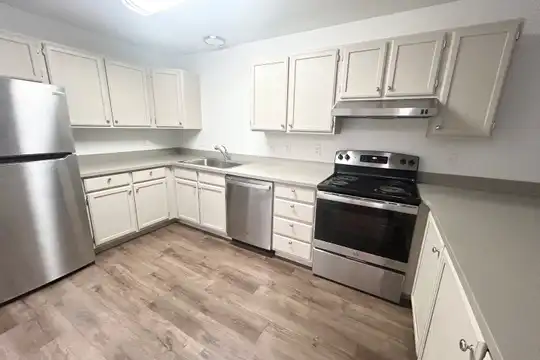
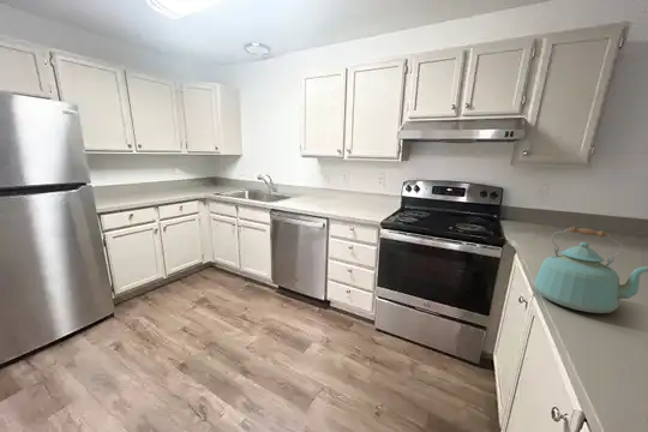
+ kettle (588, 266)
